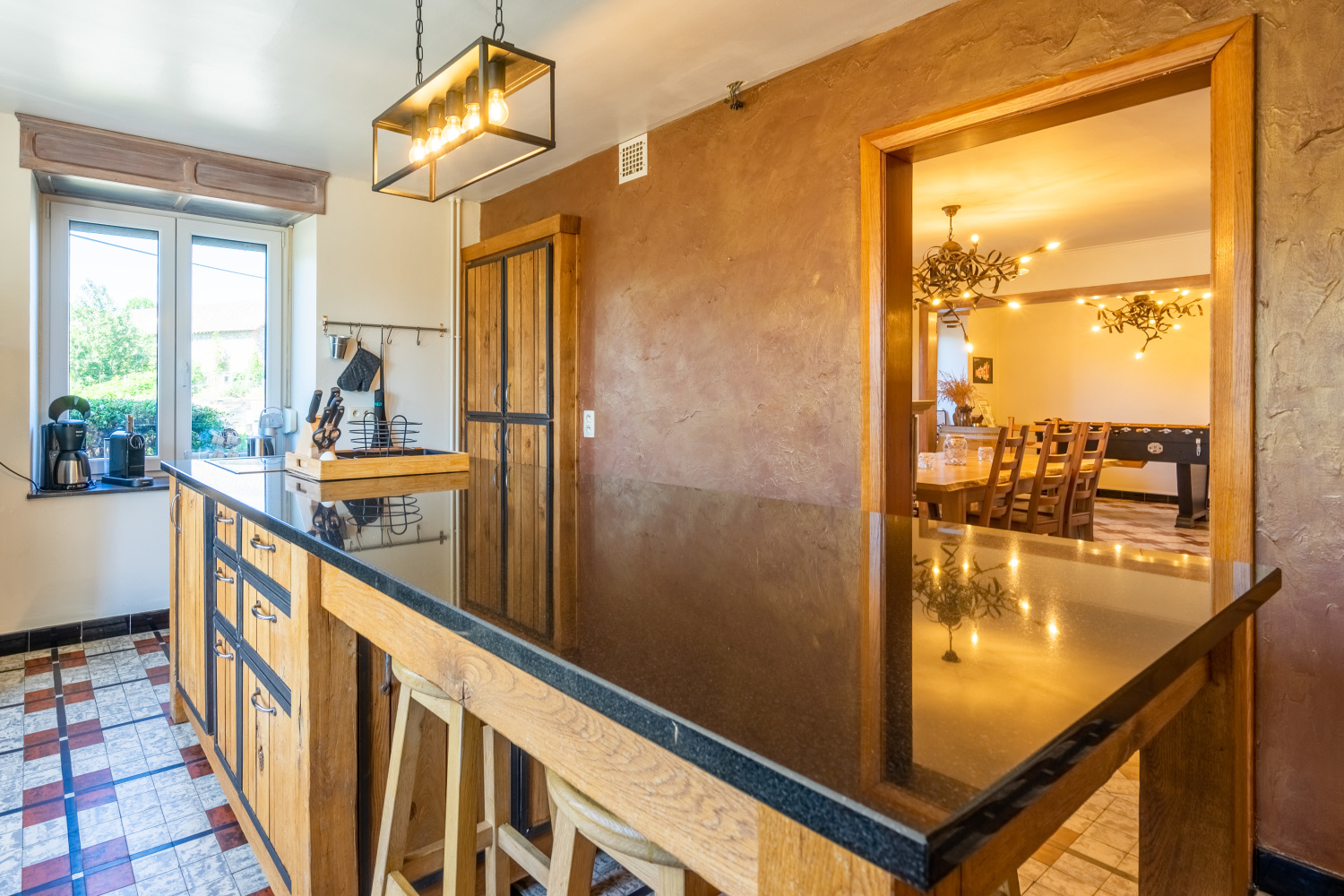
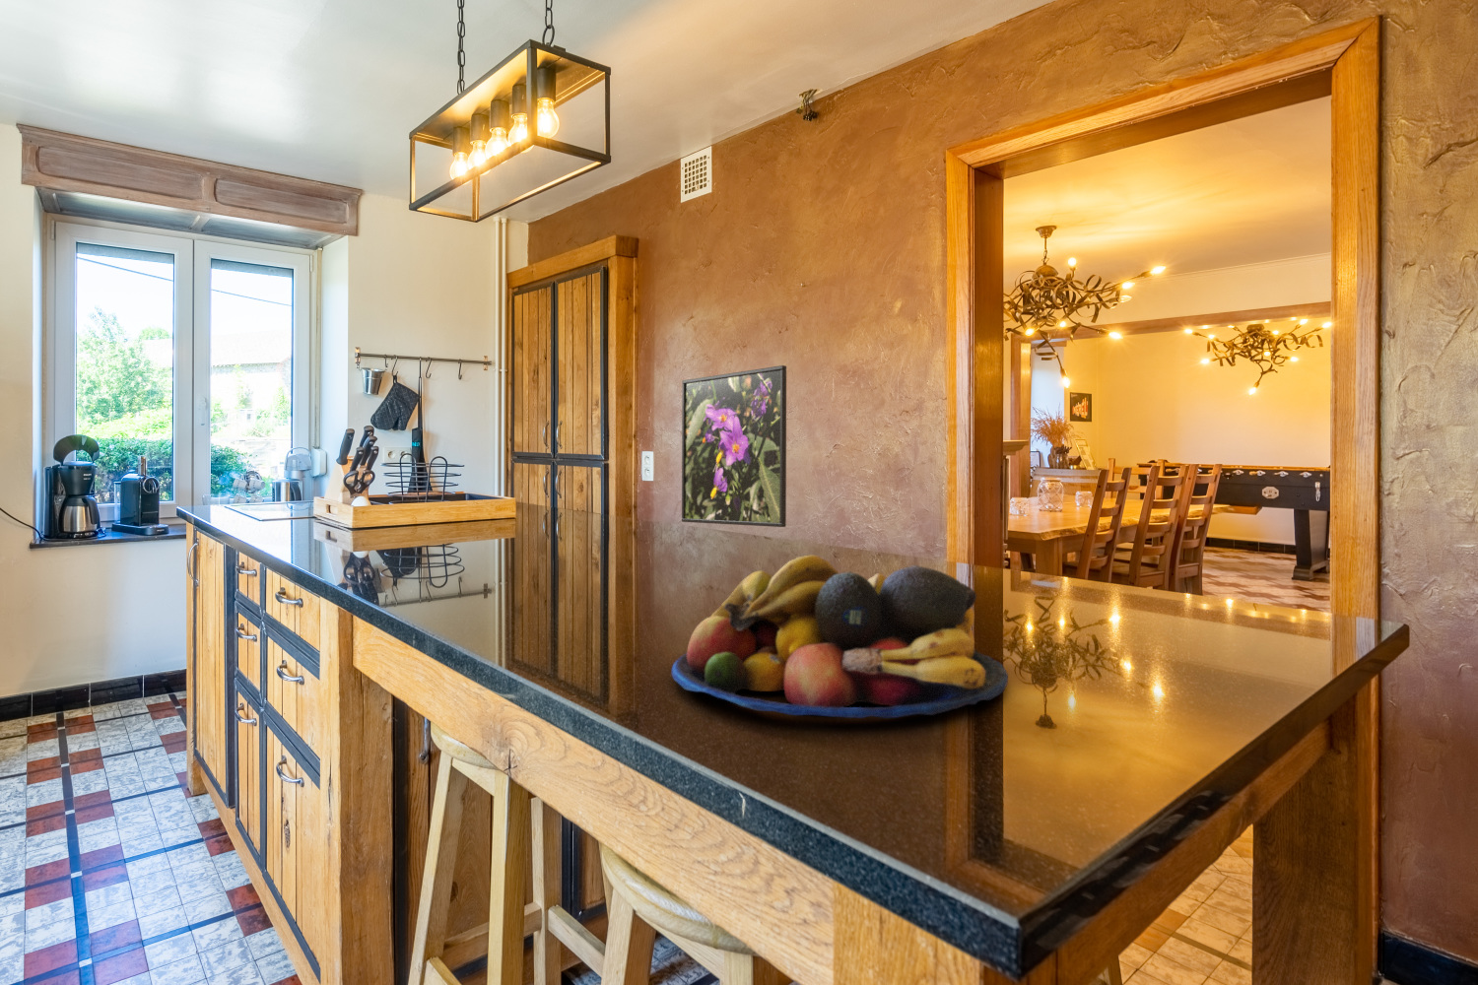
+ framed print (730, 449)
+ fruit bowl (832, 613)
